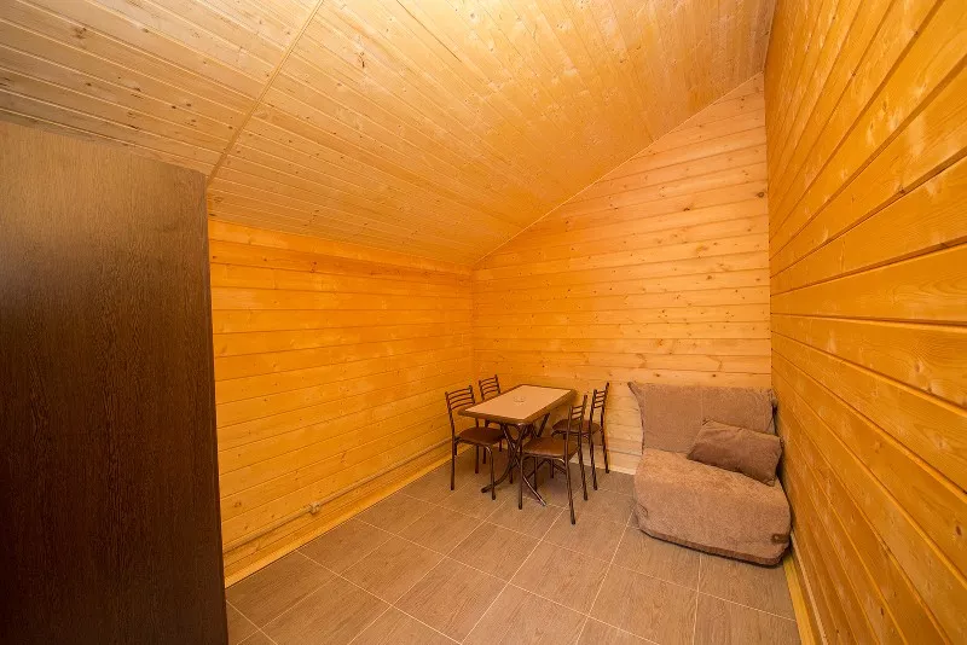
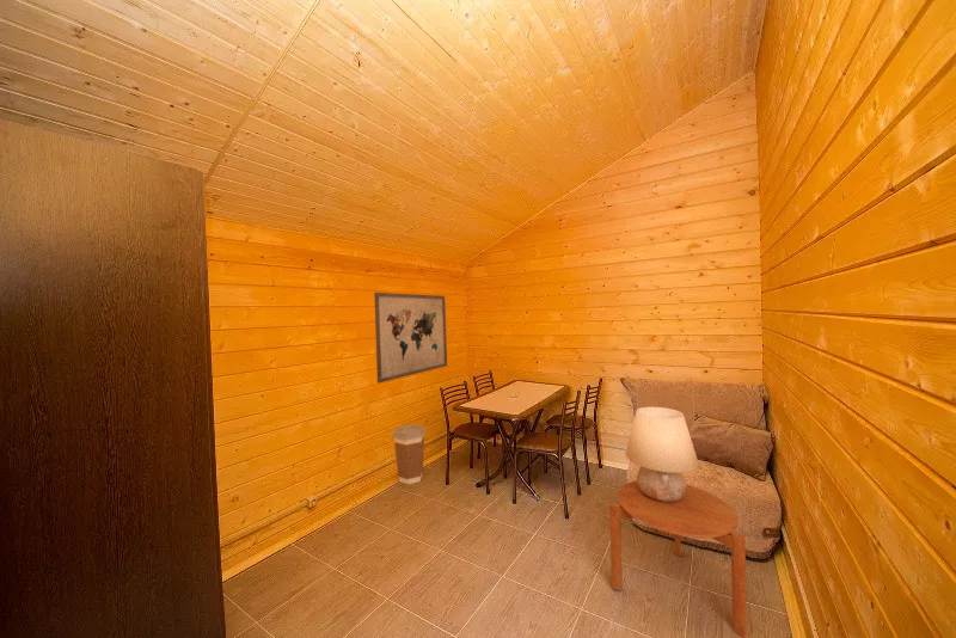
+ table lamp (660, 453)
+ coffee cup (410, 454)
+ wall art (415, 333)
+ side table (675, 541)
